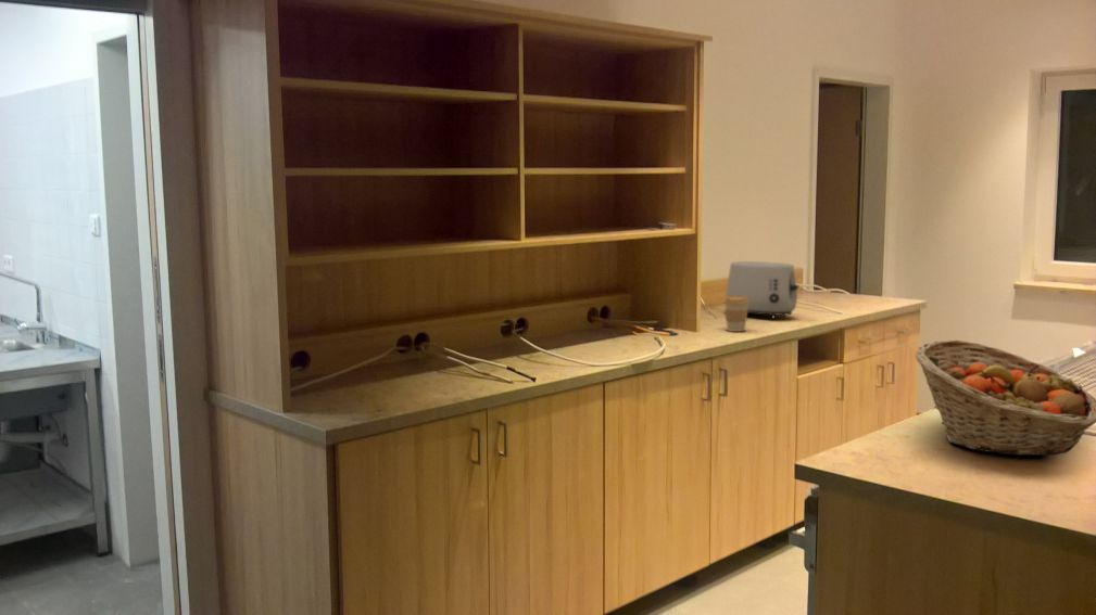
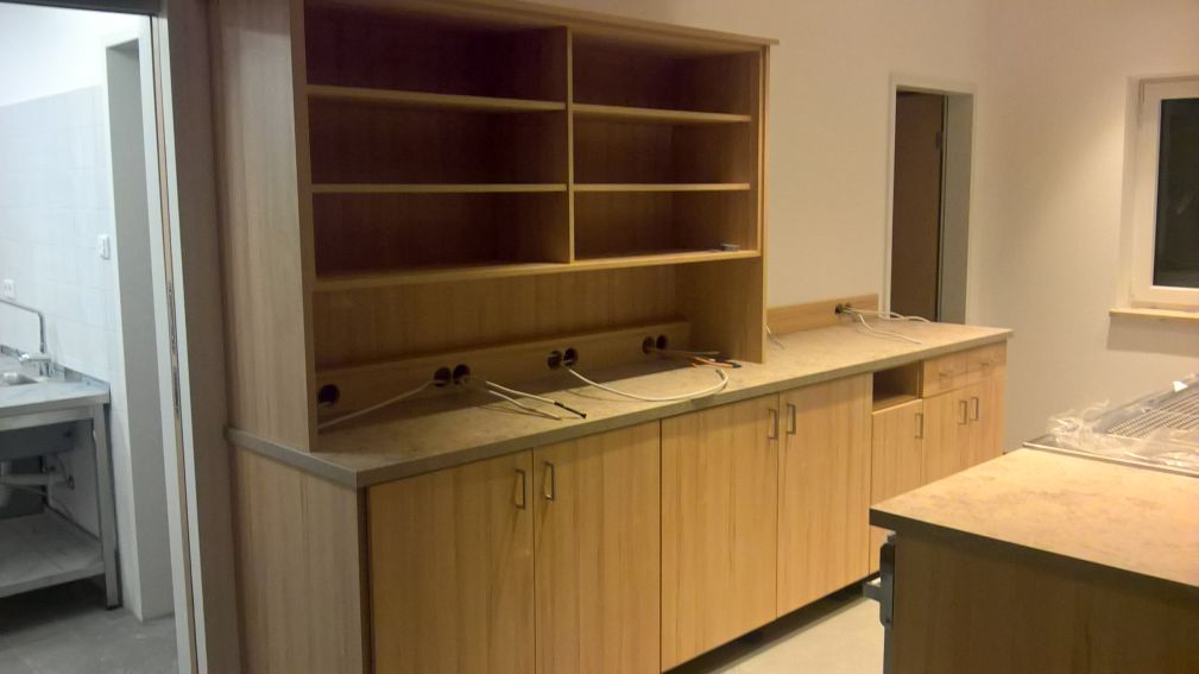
- toaster (761, 289)
- coffee cup (735, 312)
- fruit basket (1004, 394)
